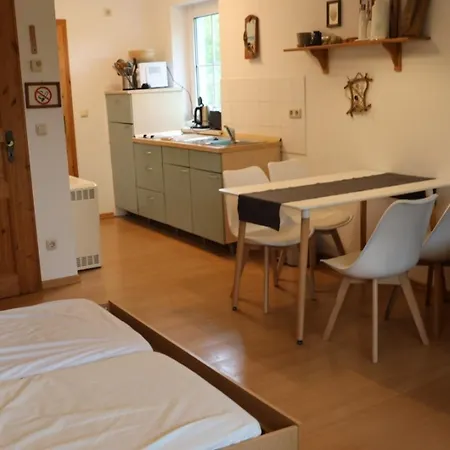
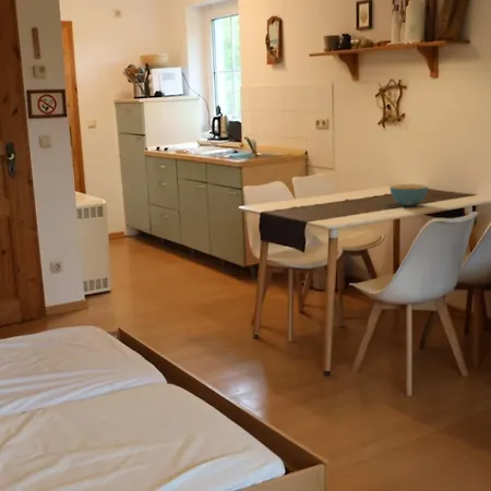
+ cereal bowl (408, 195)
